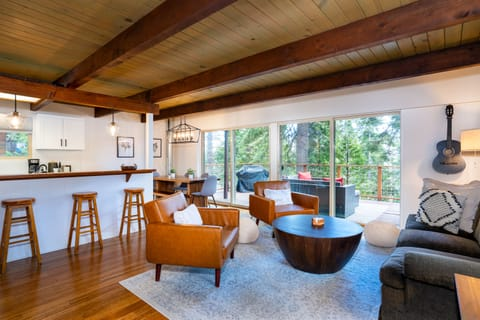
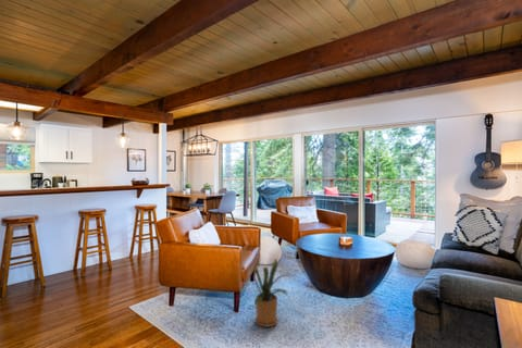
+ house plant (270, 290)
